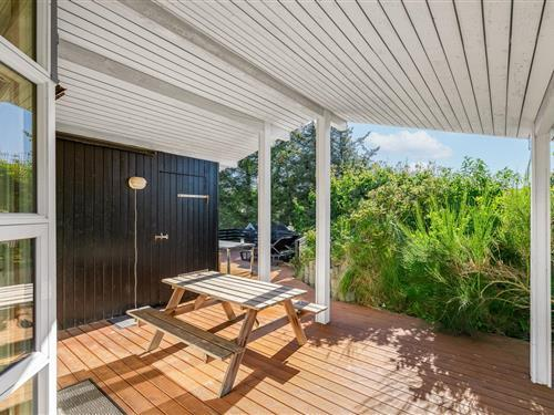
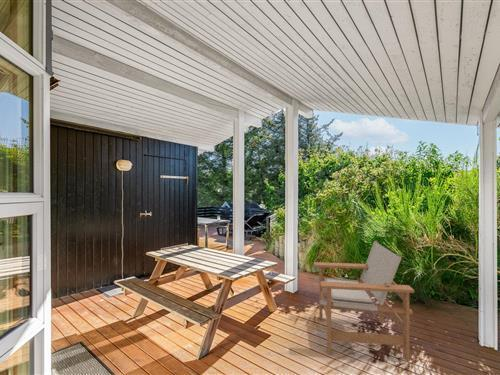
+ lounge chair (355, 291)
